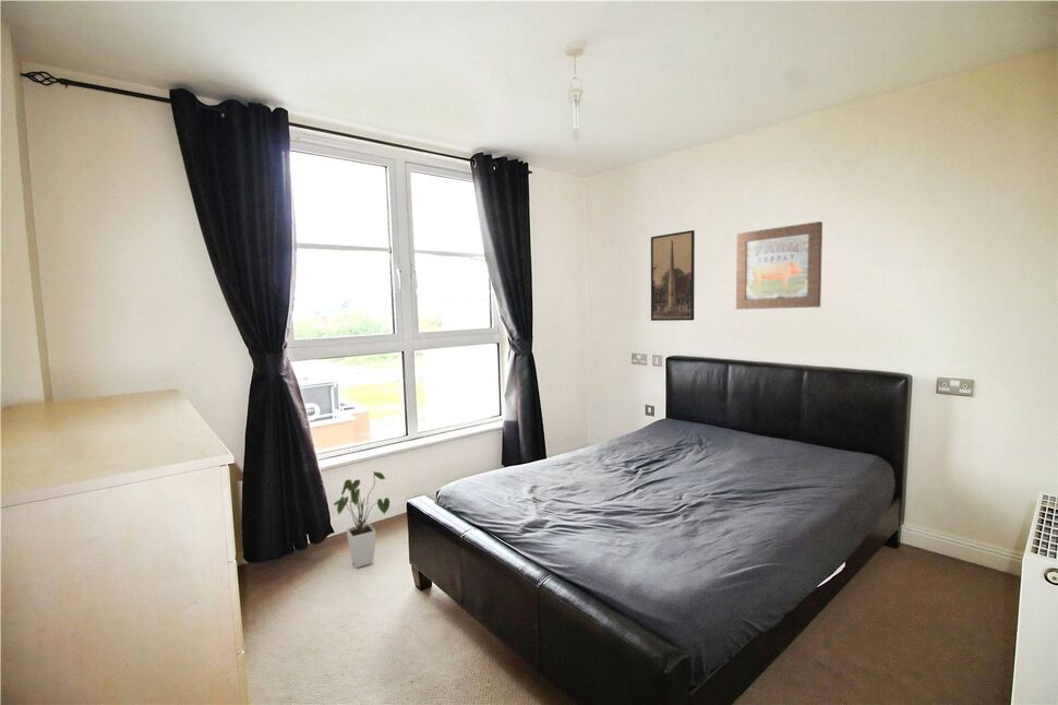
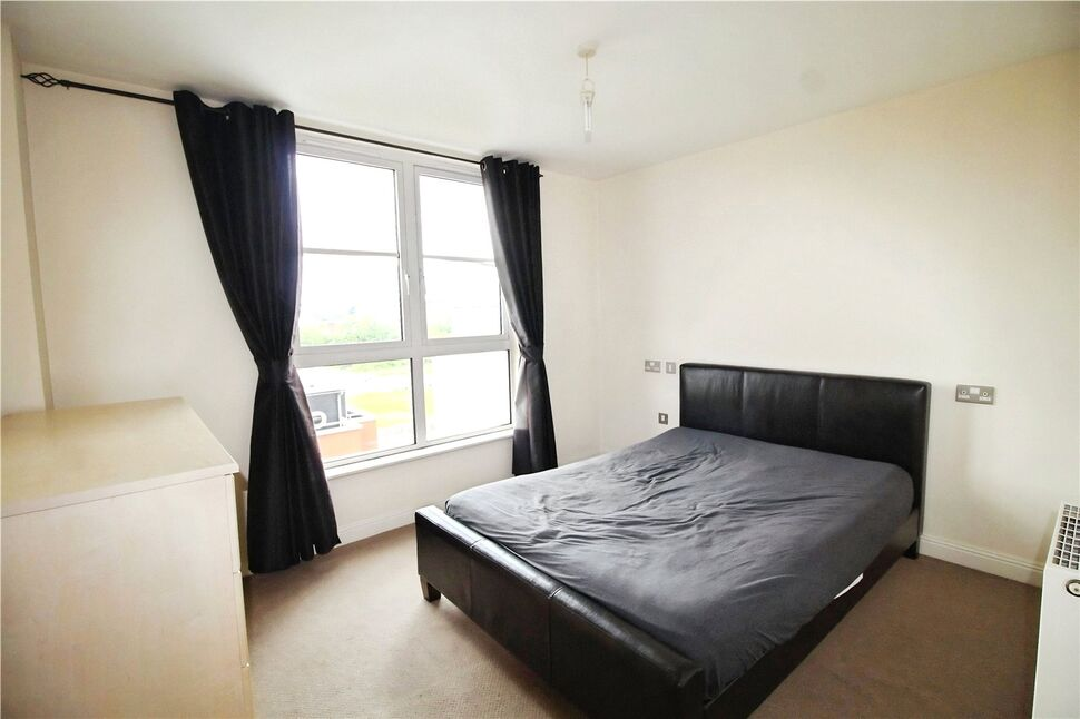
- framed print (672, 277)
- house plant (365, 519)
- wall art (776, 268)
